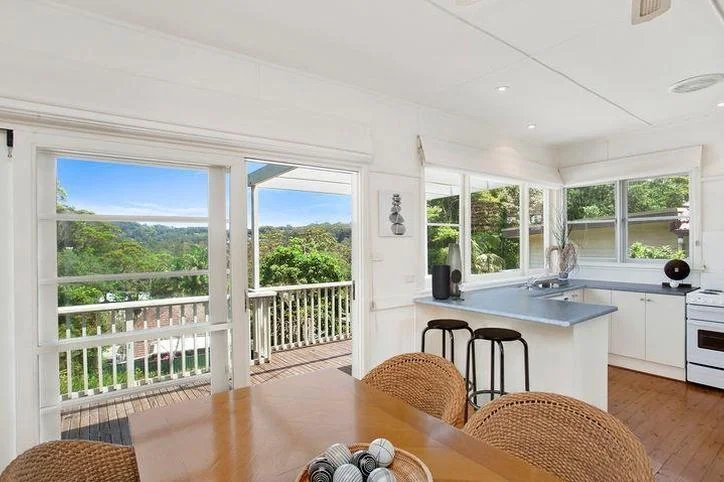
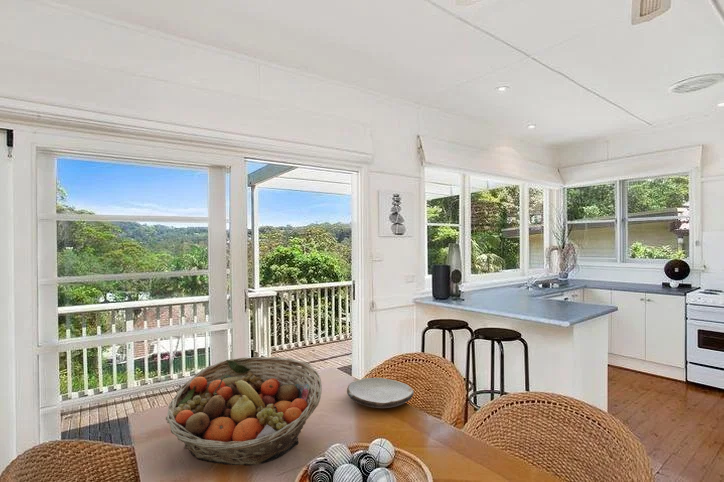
+ fruit basket (247, 405)
+ plate (380, 392)
